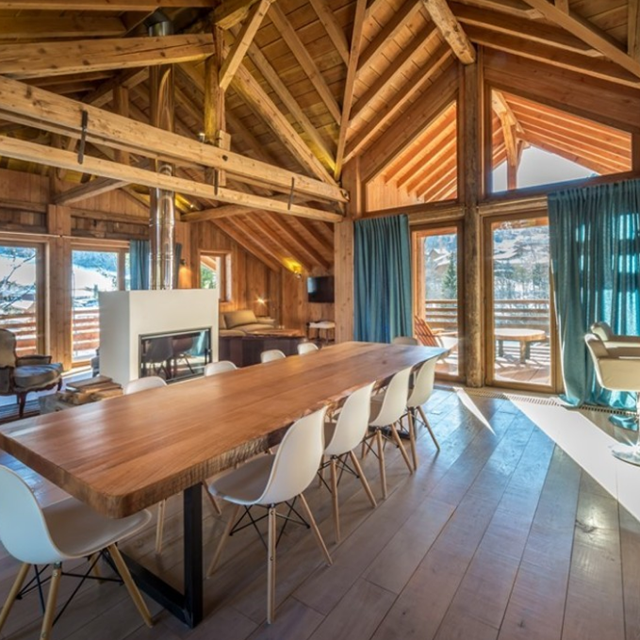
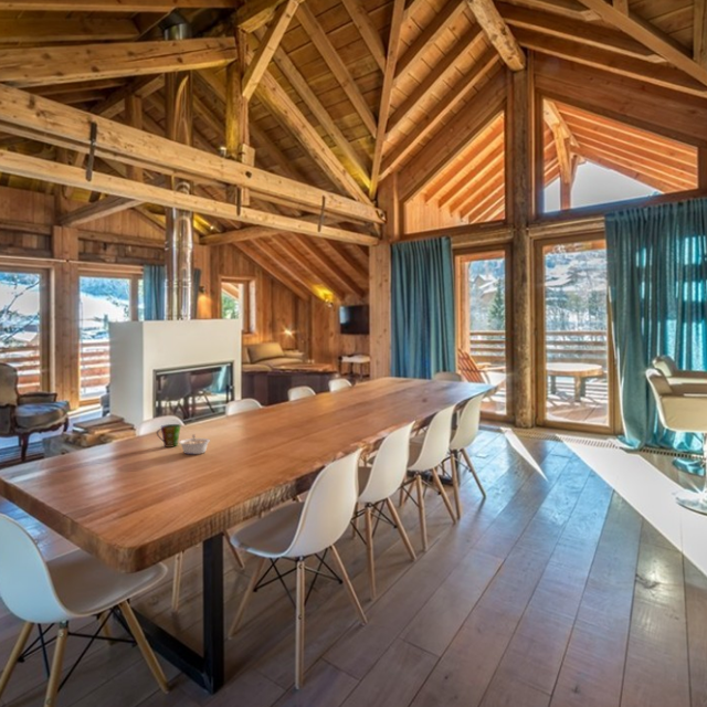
+ cup (168, 435)
+ legume (193, 445)
